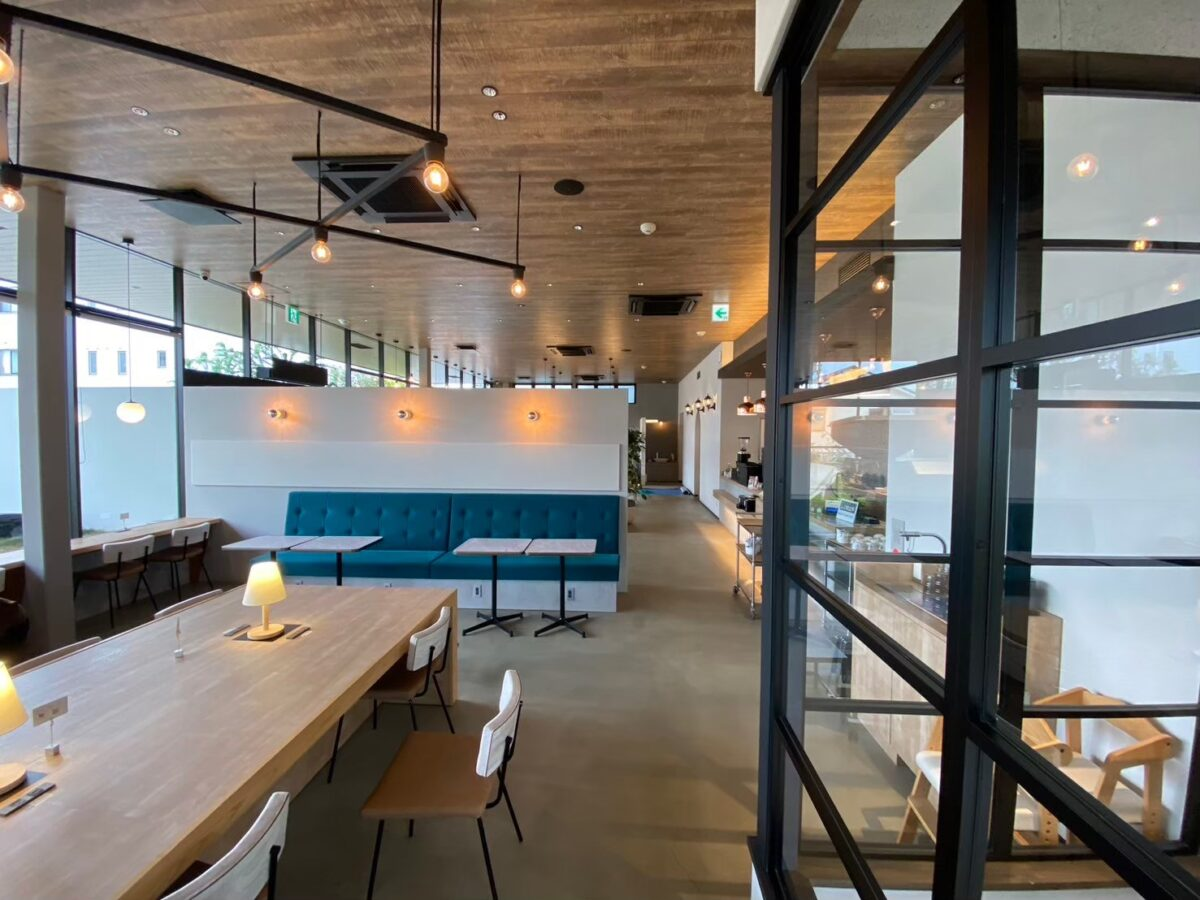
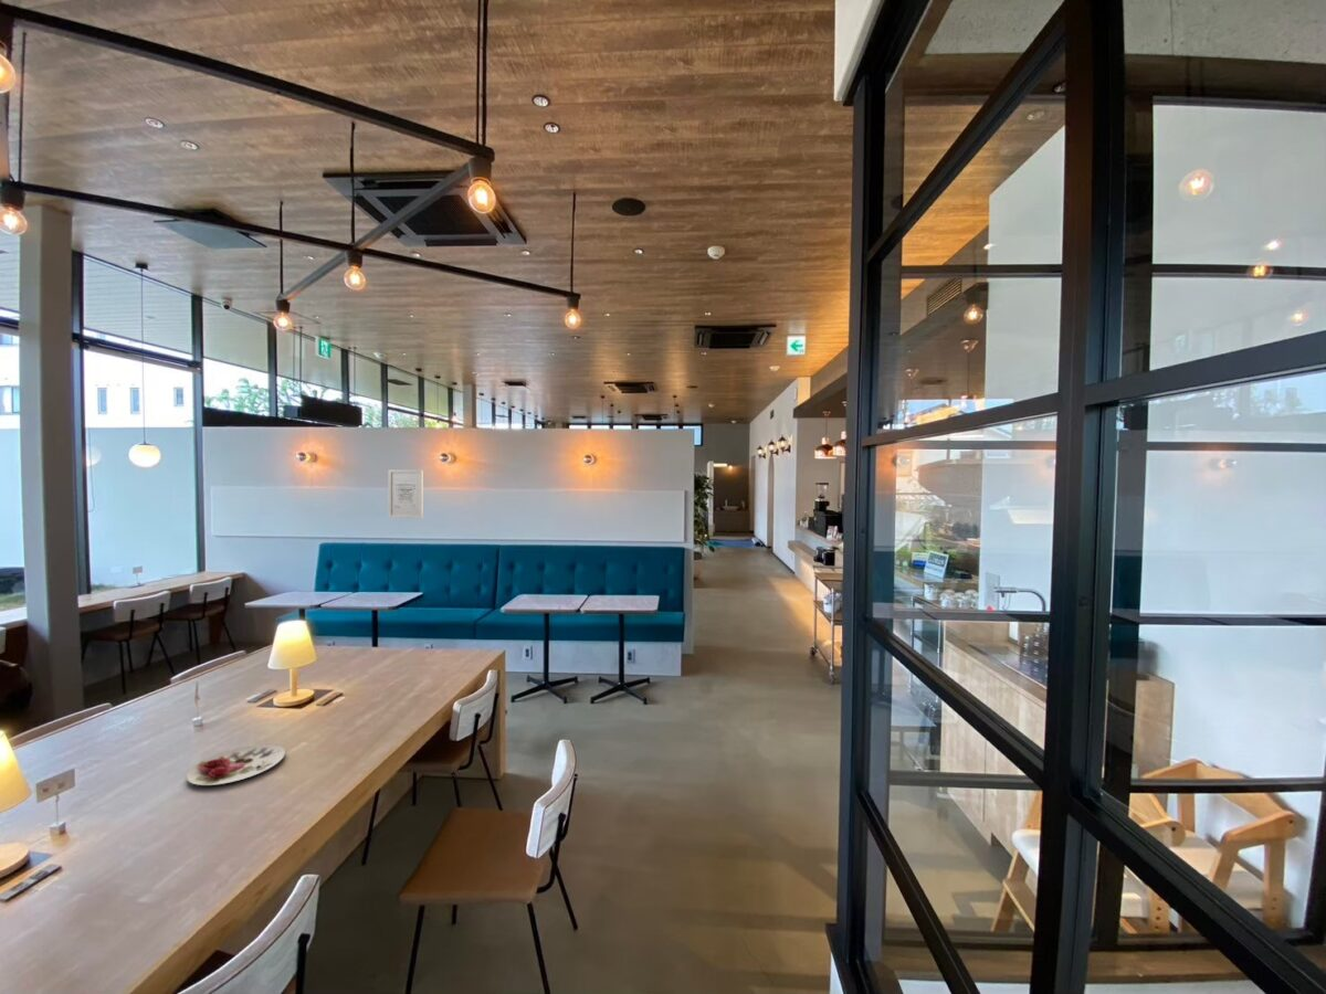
+ plate (238, 762)
+ wall art (404, 494)
